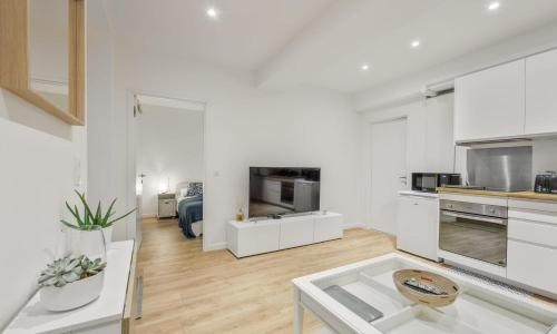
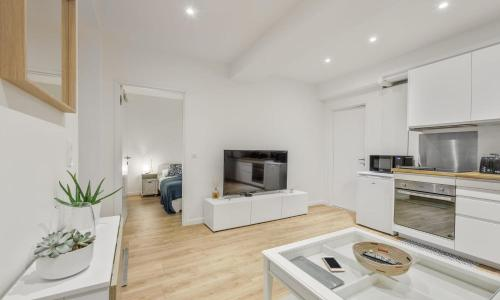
+ cell phone (332, 263)
